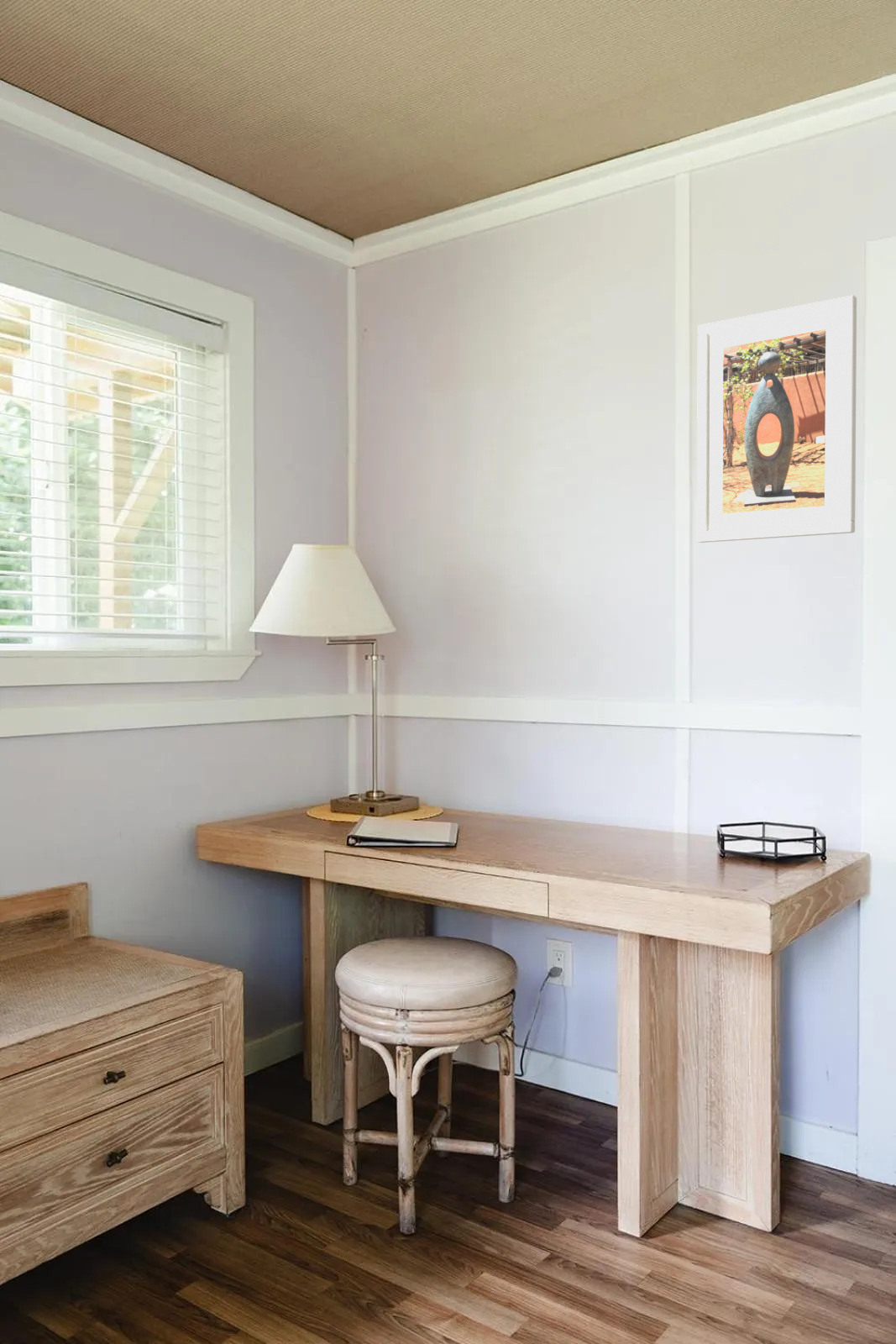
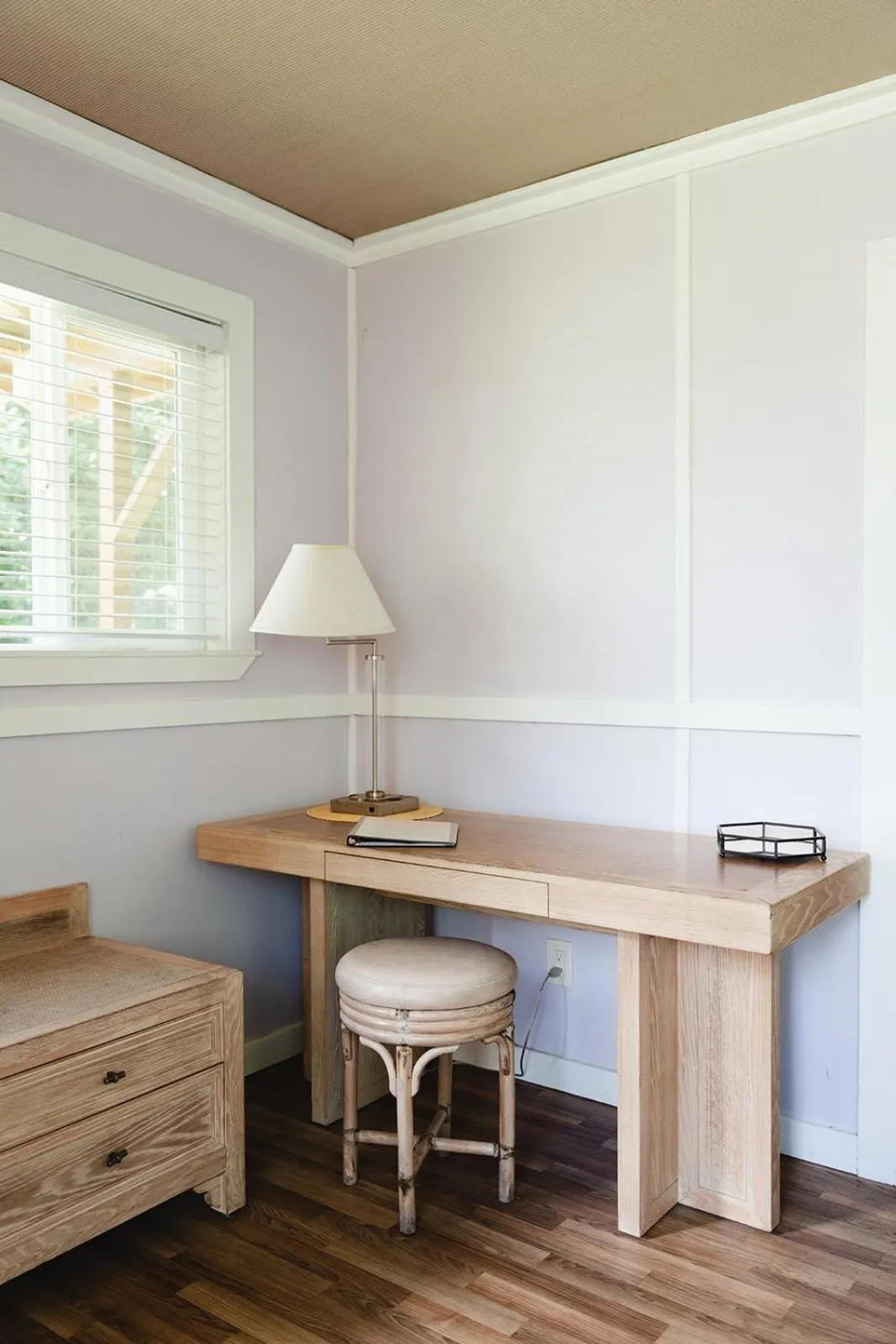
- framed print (773, 424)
